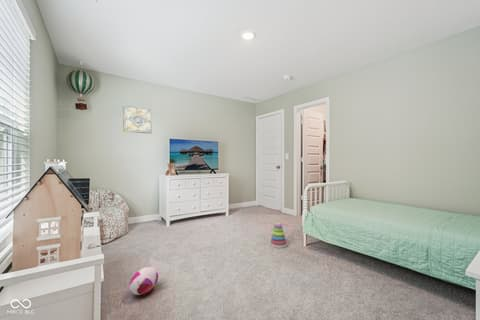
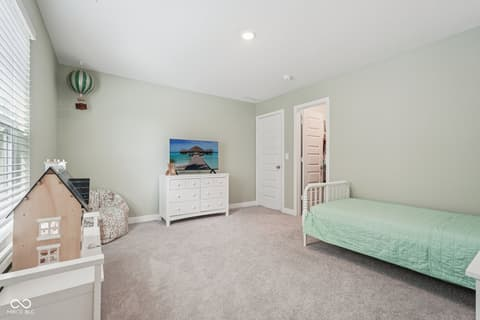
- plush toy (144, 280)
- wall art (137, 120)
- stacking toy (278, 234)
